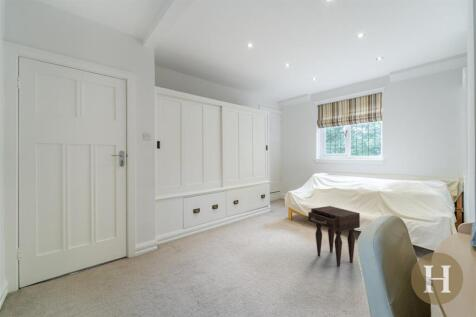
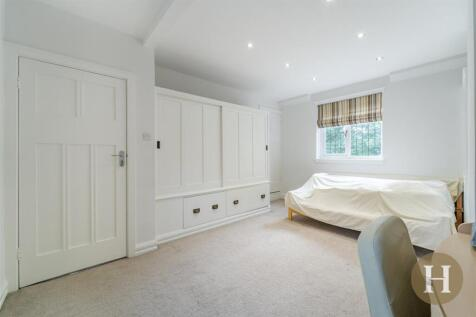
- nightstand (330, 235)
